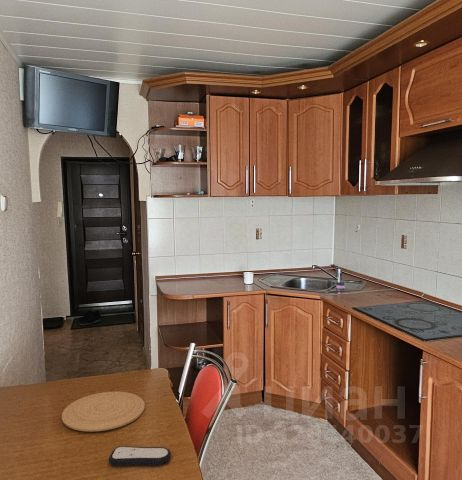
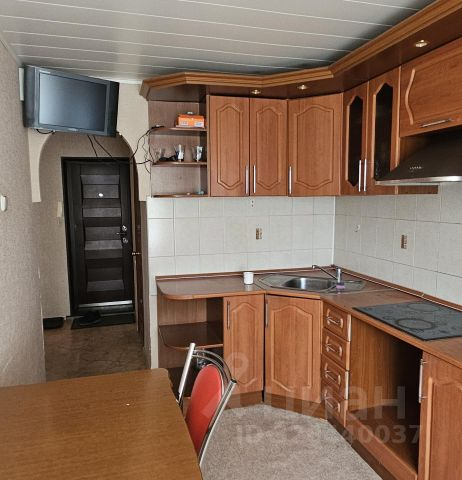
- plate (104, 408)
- remote control (140, 455)
